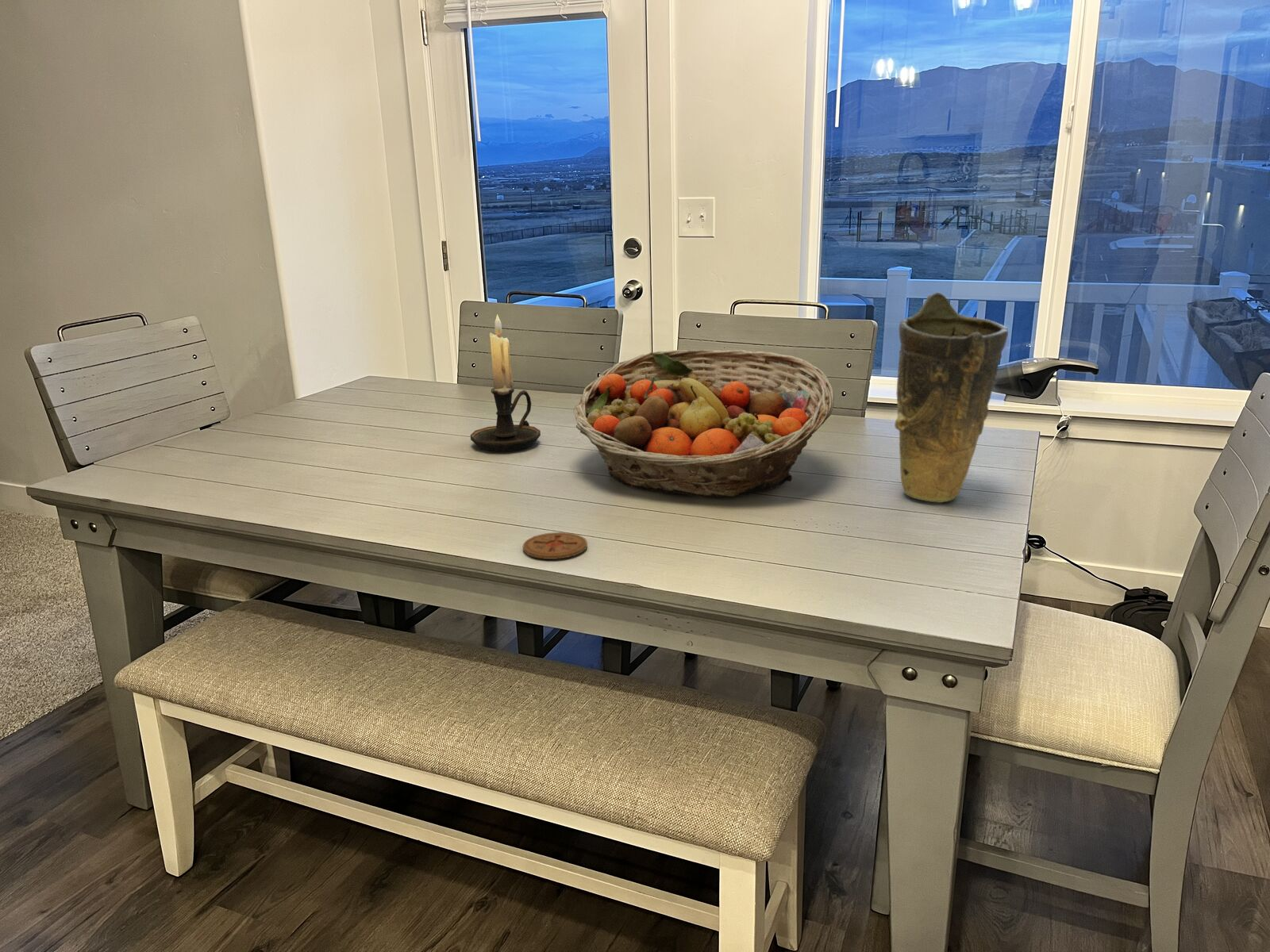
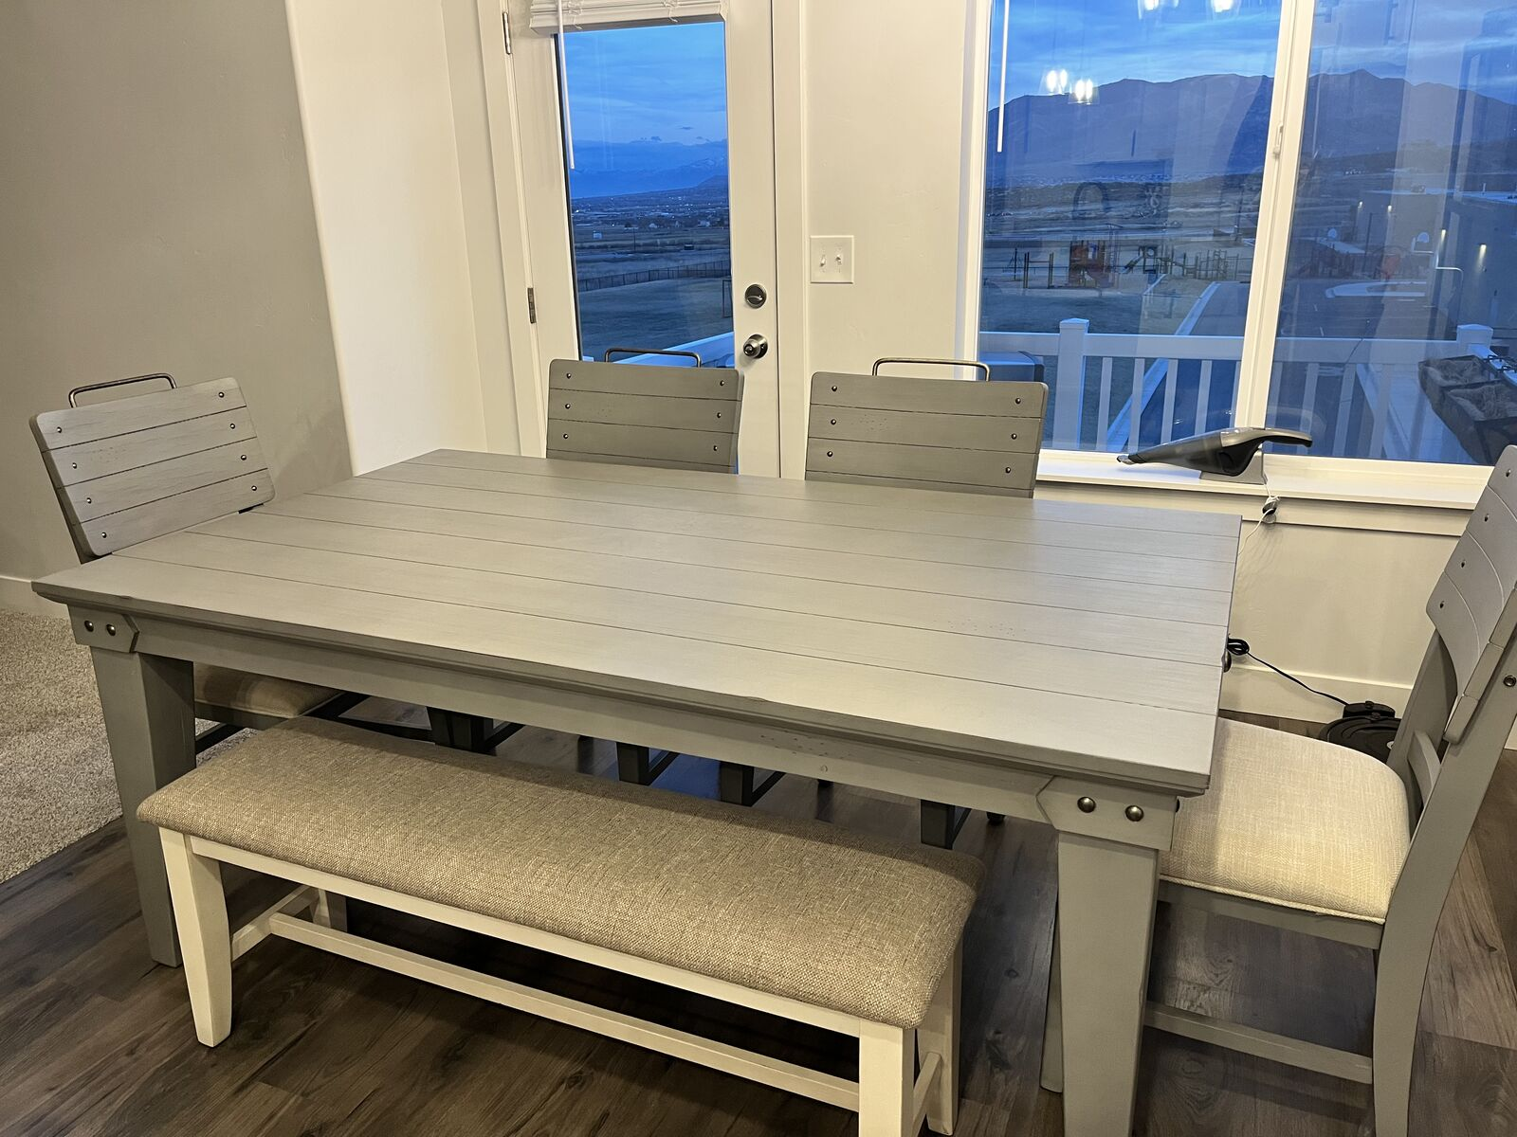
- fruit basket (701, 419)
- candle holder (507, 378)
- vase (946, 401)
- coaster (555, 545)
